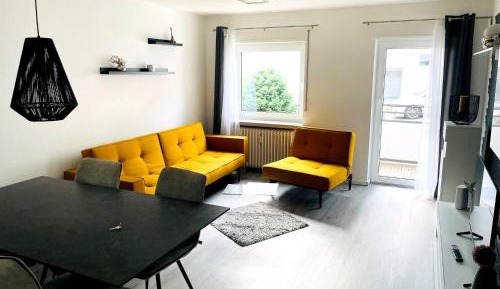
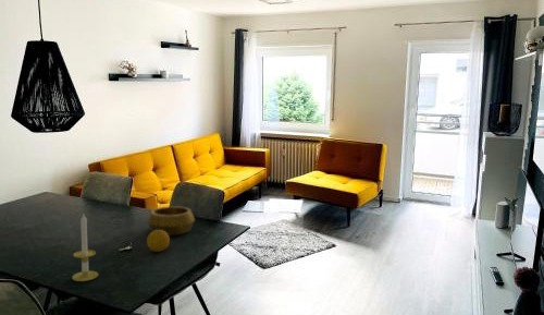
+ decorative bowl (171, 220)
+ fruit (158, 240)
+ candle (84, 244)
